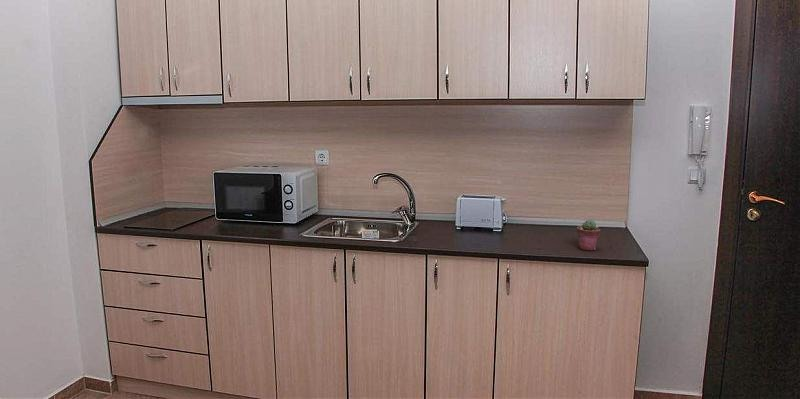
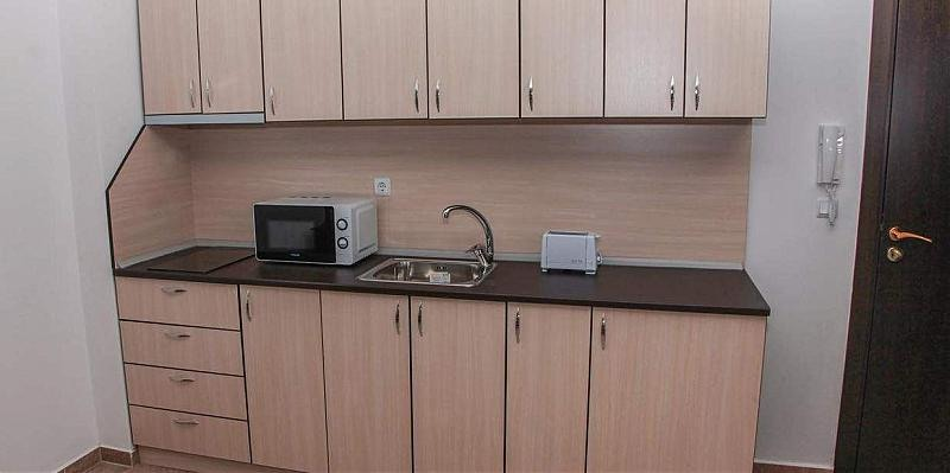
- potted succulent (588, 234)
